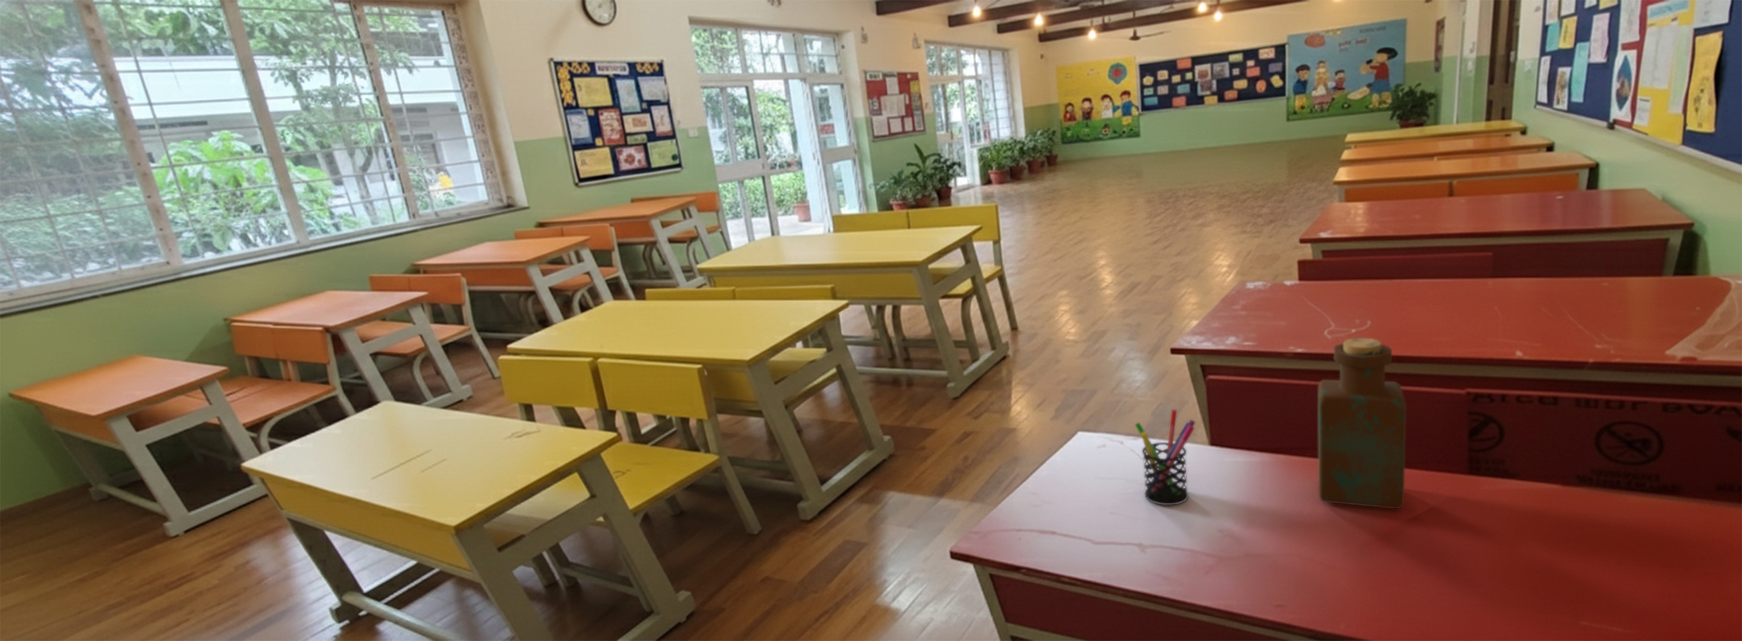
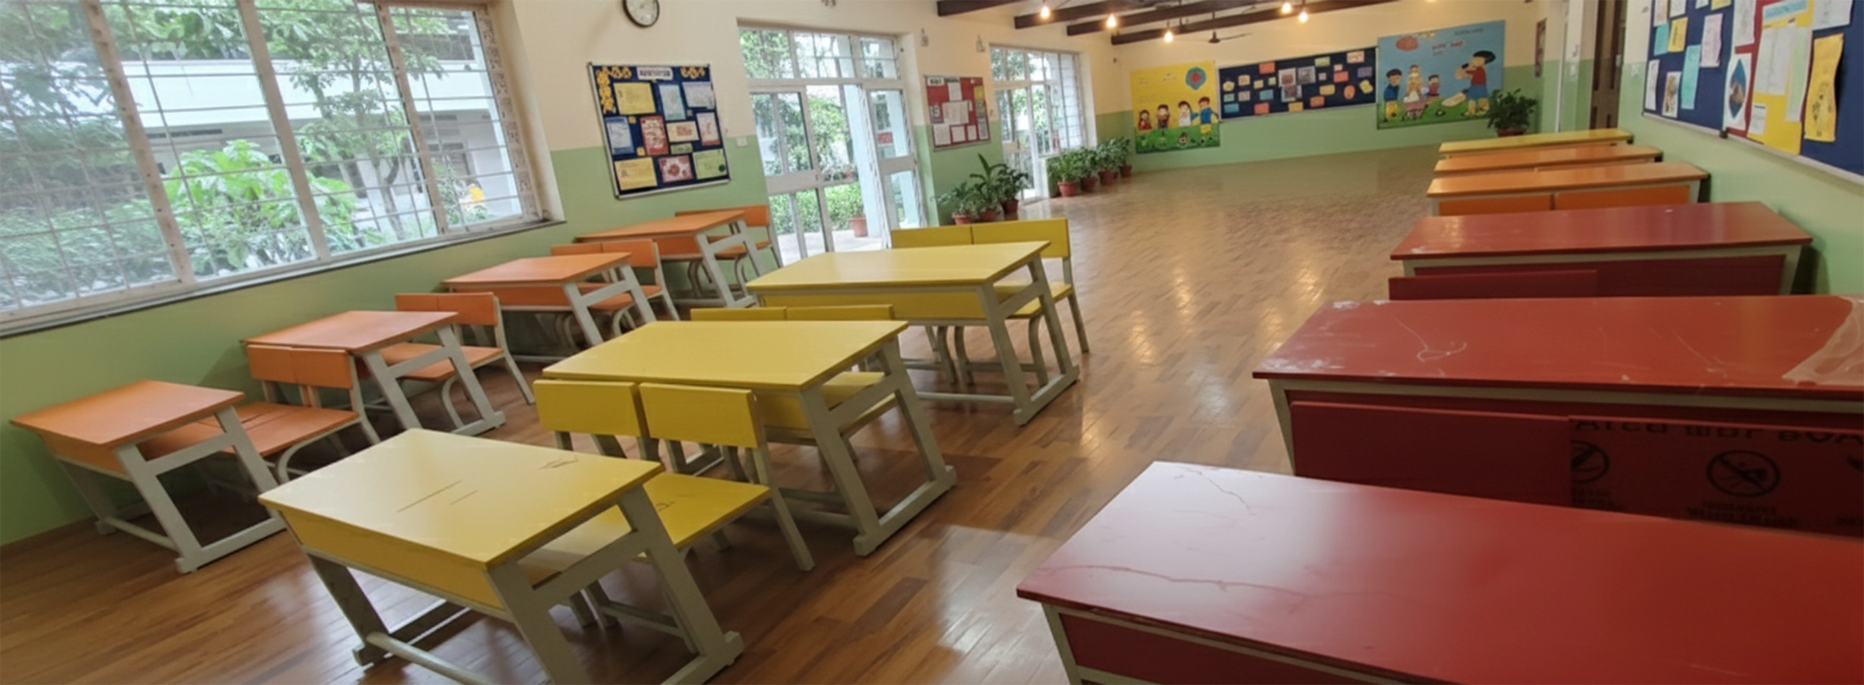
- pen holder (1161, 453)
- bottle (1360, 420)
